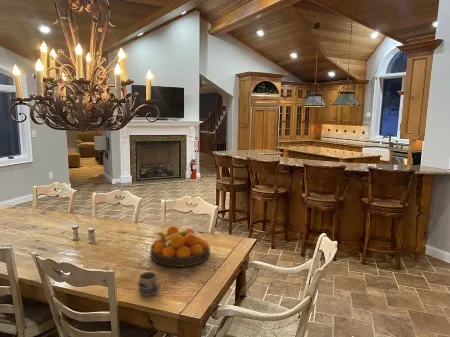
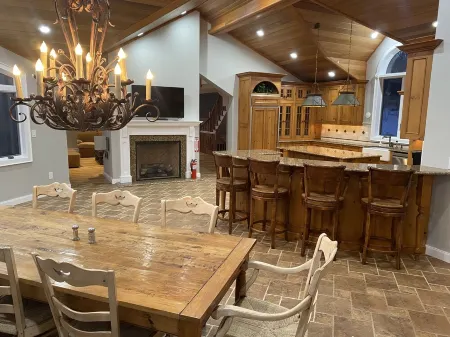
- fruit bowl (180, 242)
- mug (150, 284)
